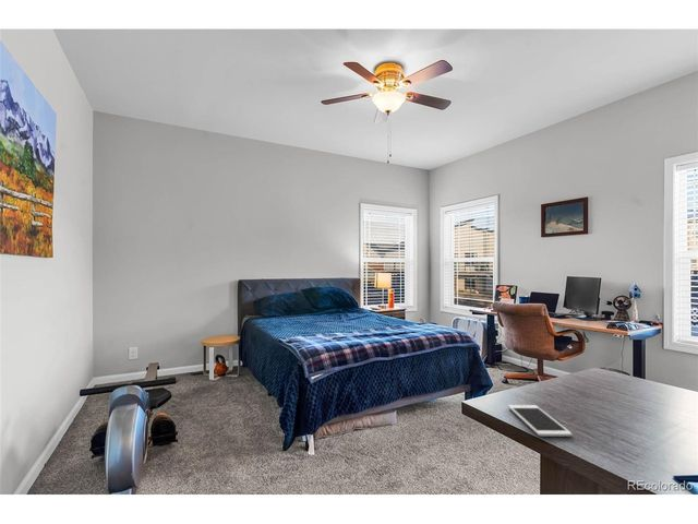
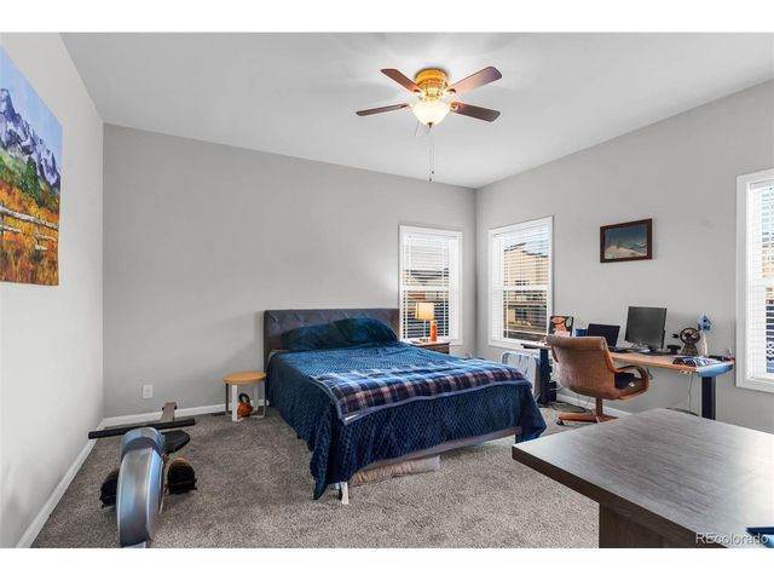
- cell phone (537, 419)
